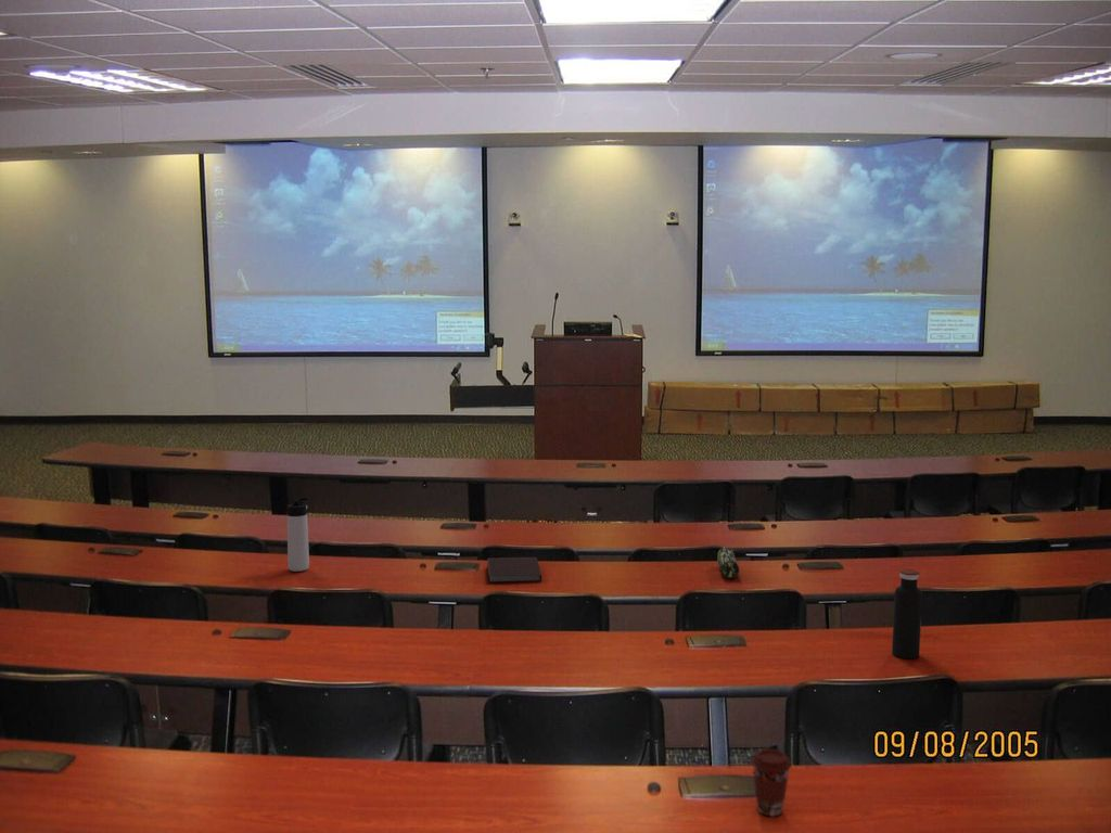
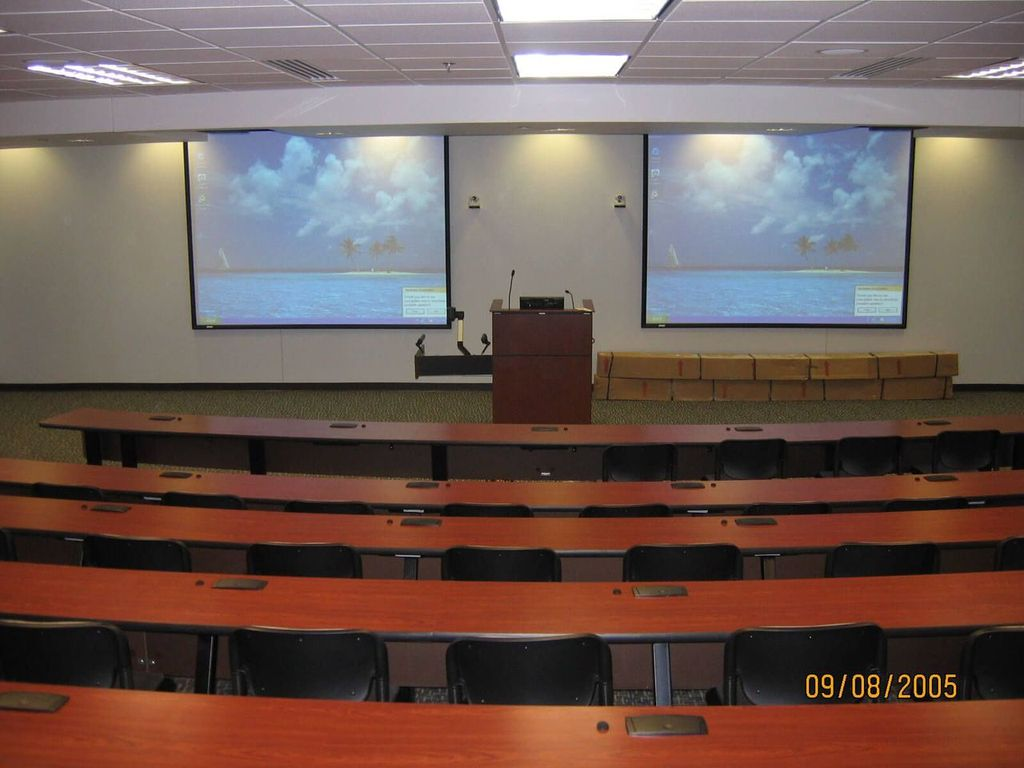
- thermos bottle (299, 534)
- notebook (513, 569)
- coffee cup (770, 782)
- water bottle (907, 613)
- pencil case (727, 562)
